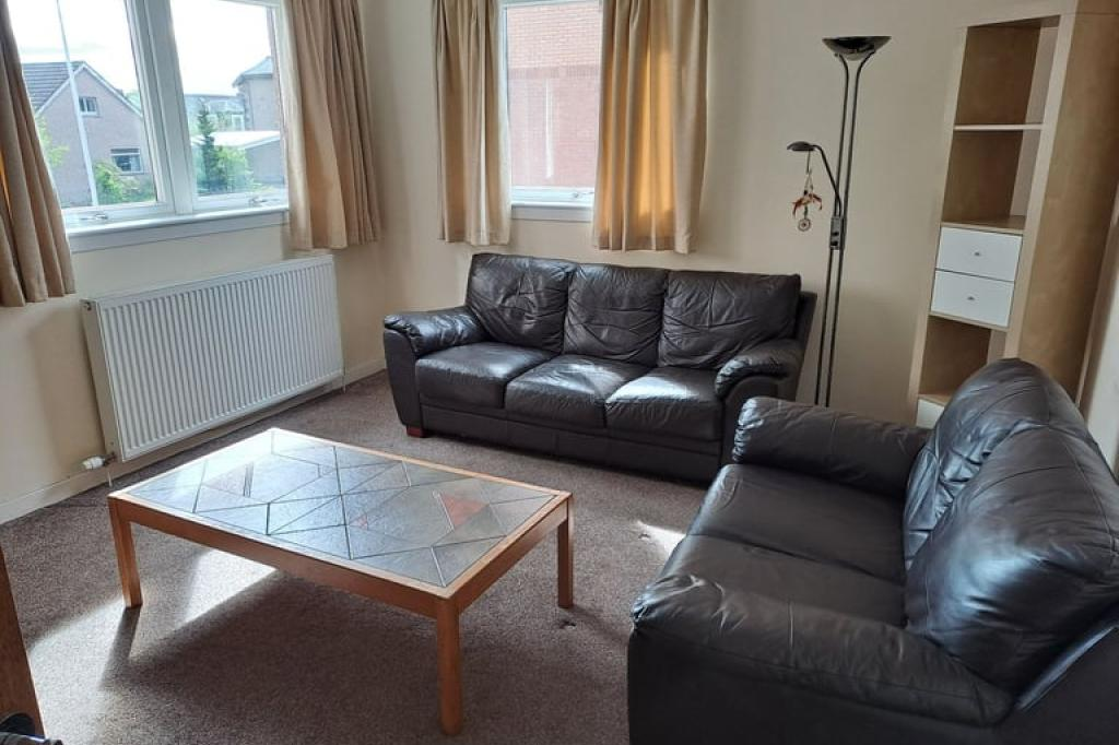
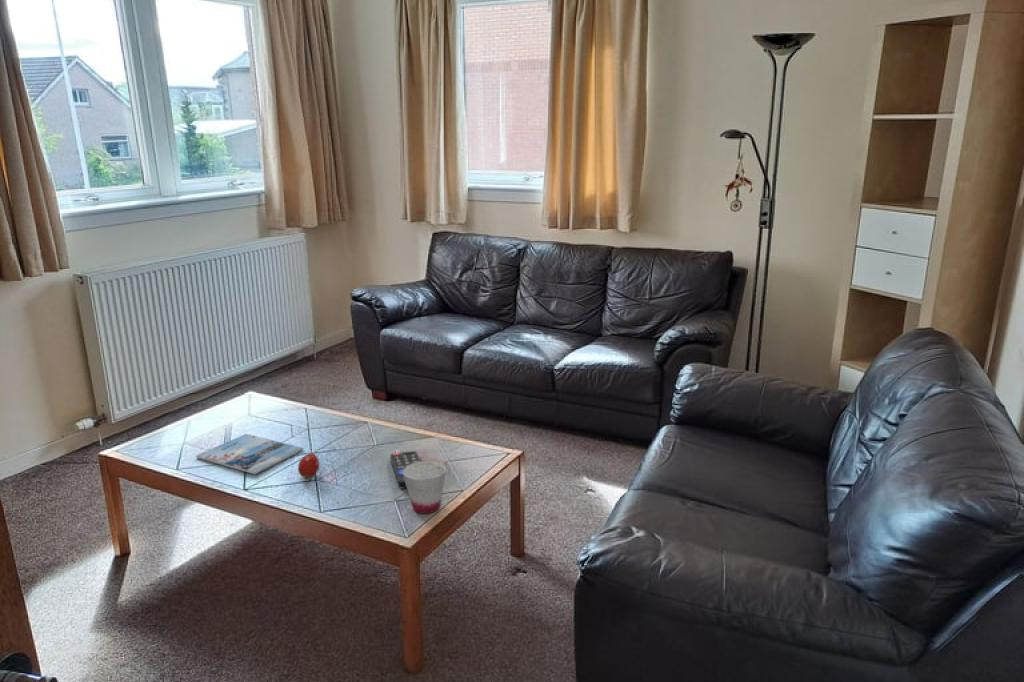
+ magazine (250, 452)
+ cup (425, 489)
+ fruit (309, 464)
+ remote control (407, 465)
